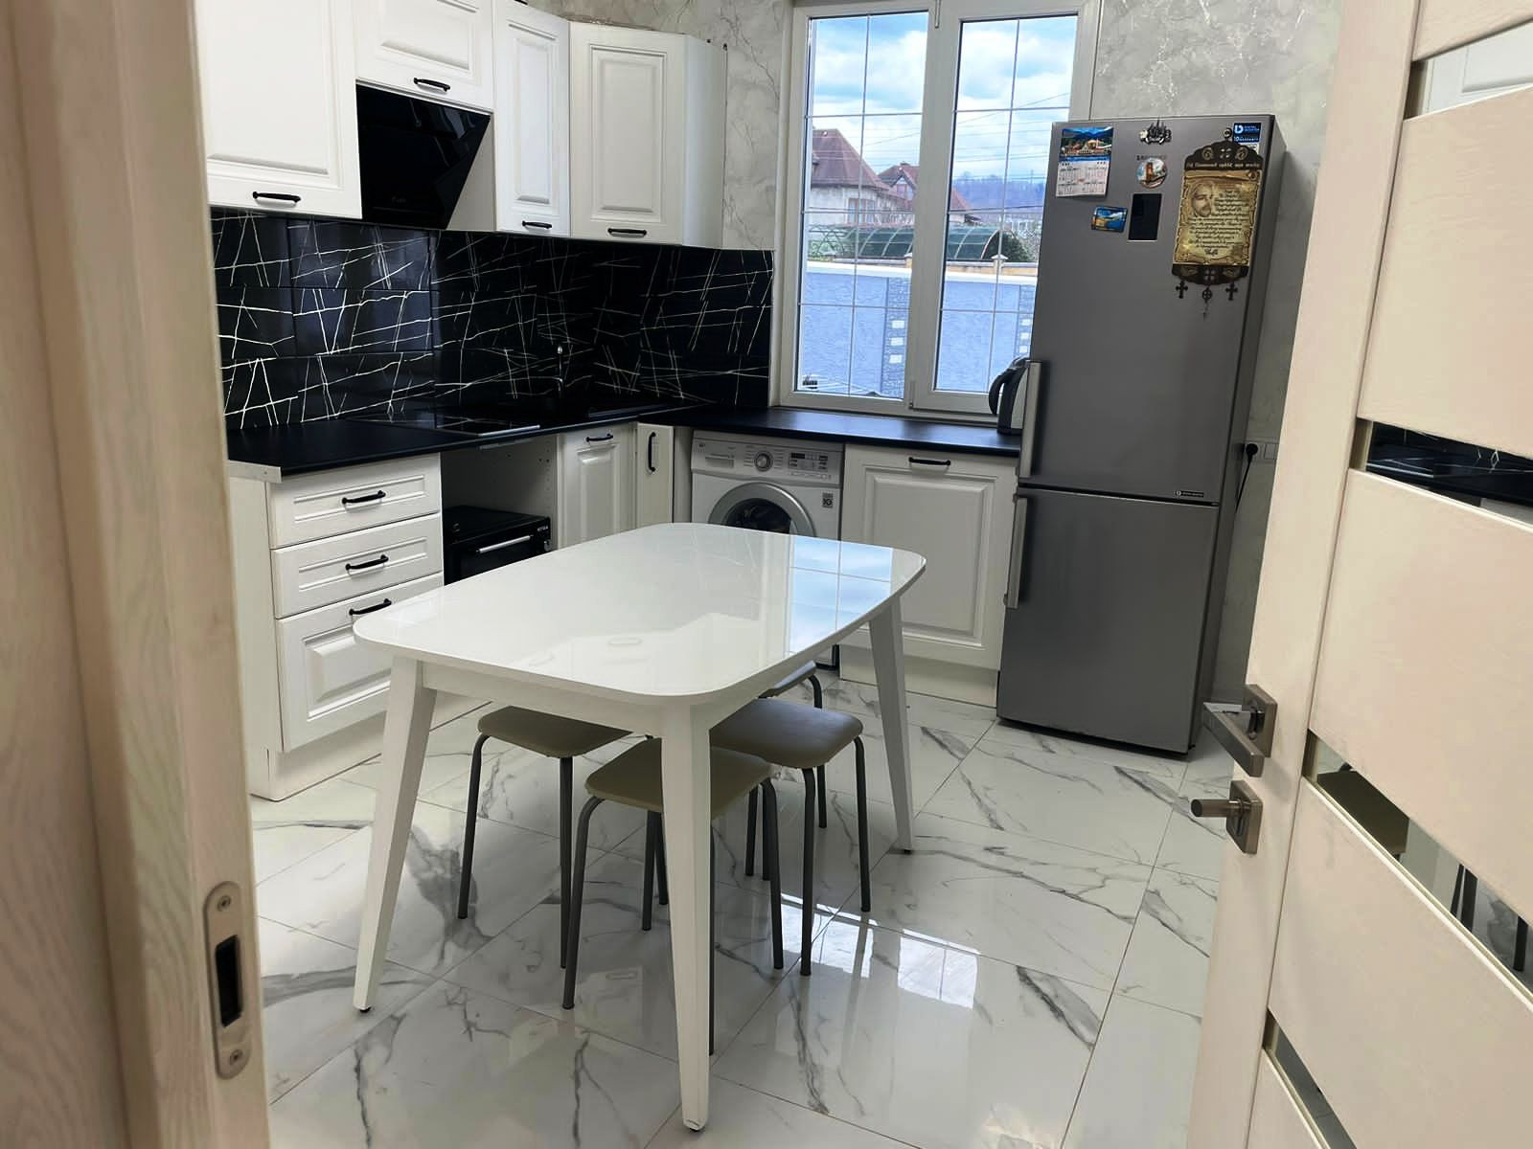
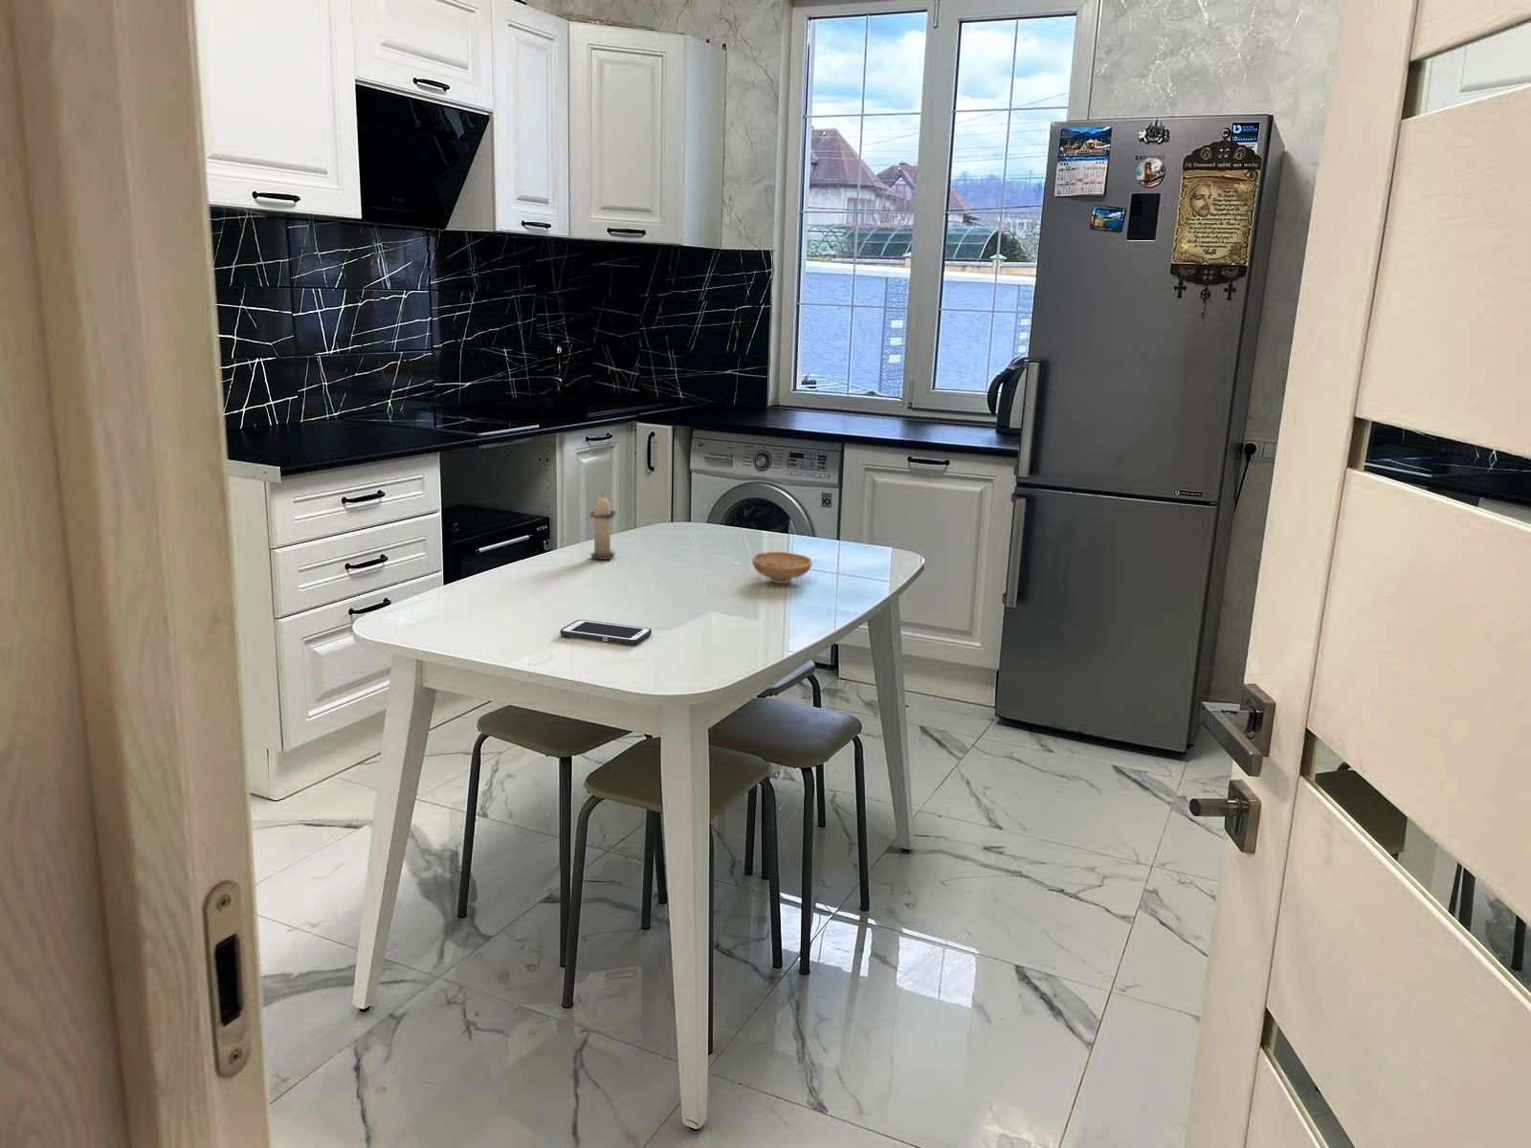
+ cell phone (605, 632)
+ candle (602, 526)
+ bowl (781, 569)
